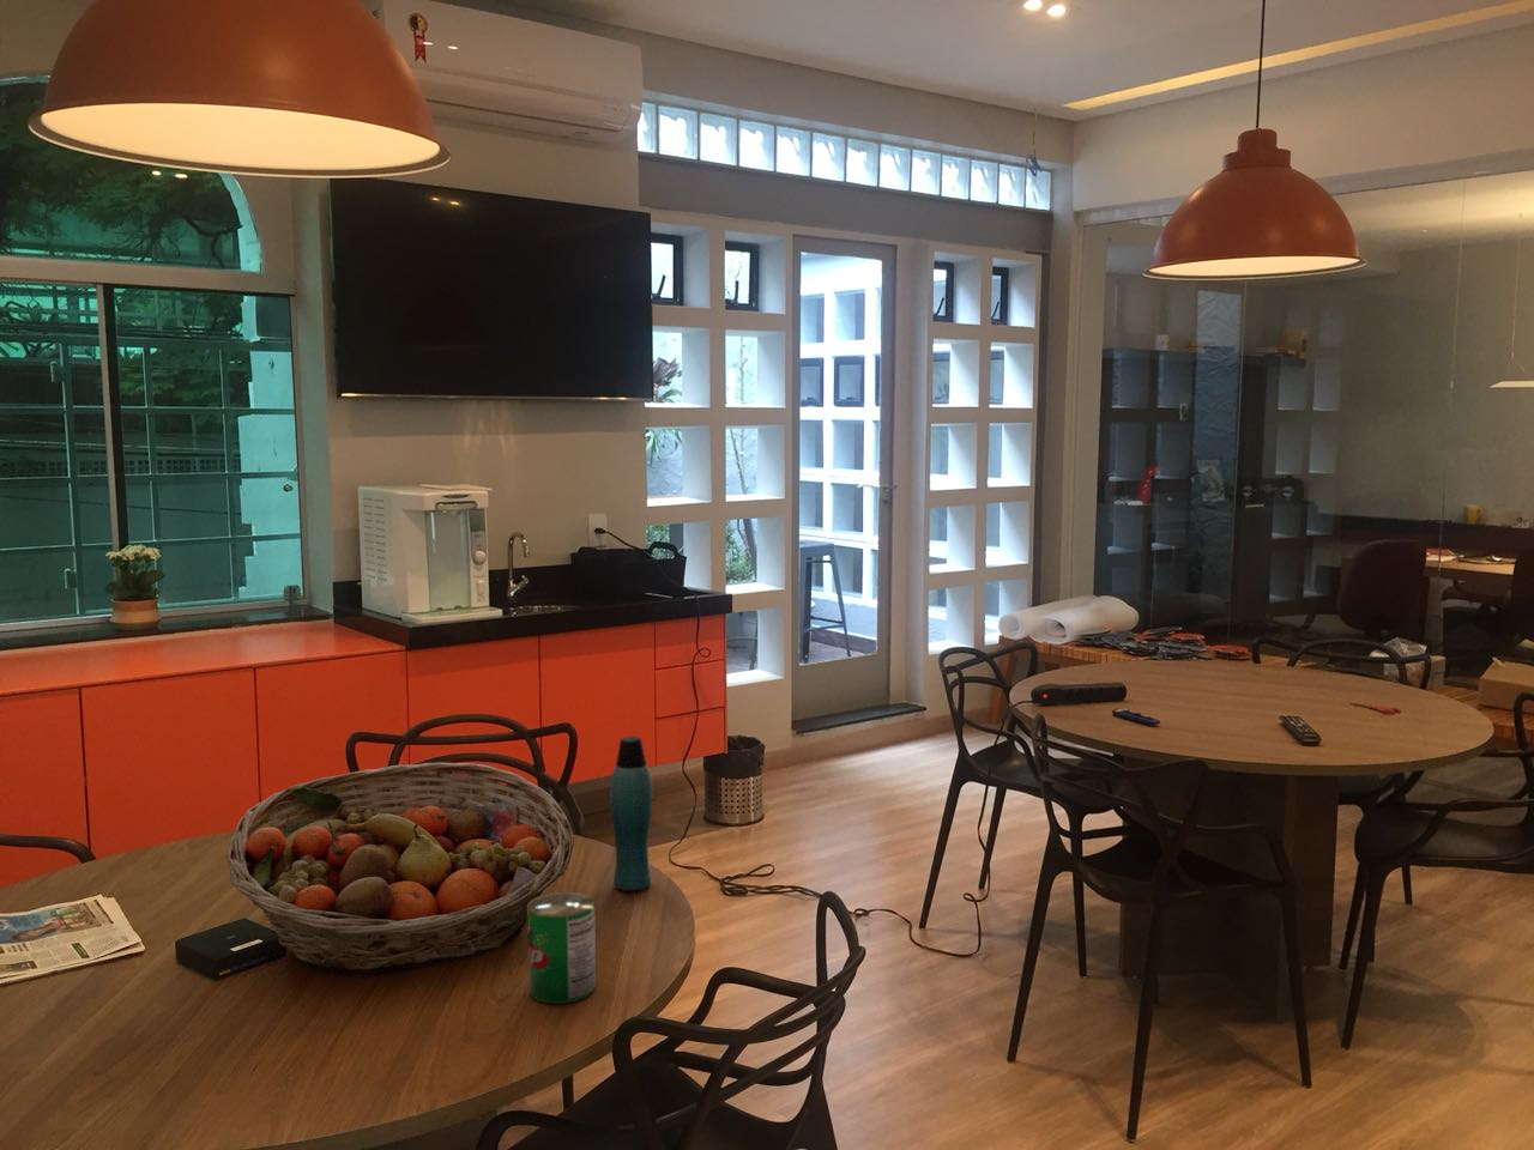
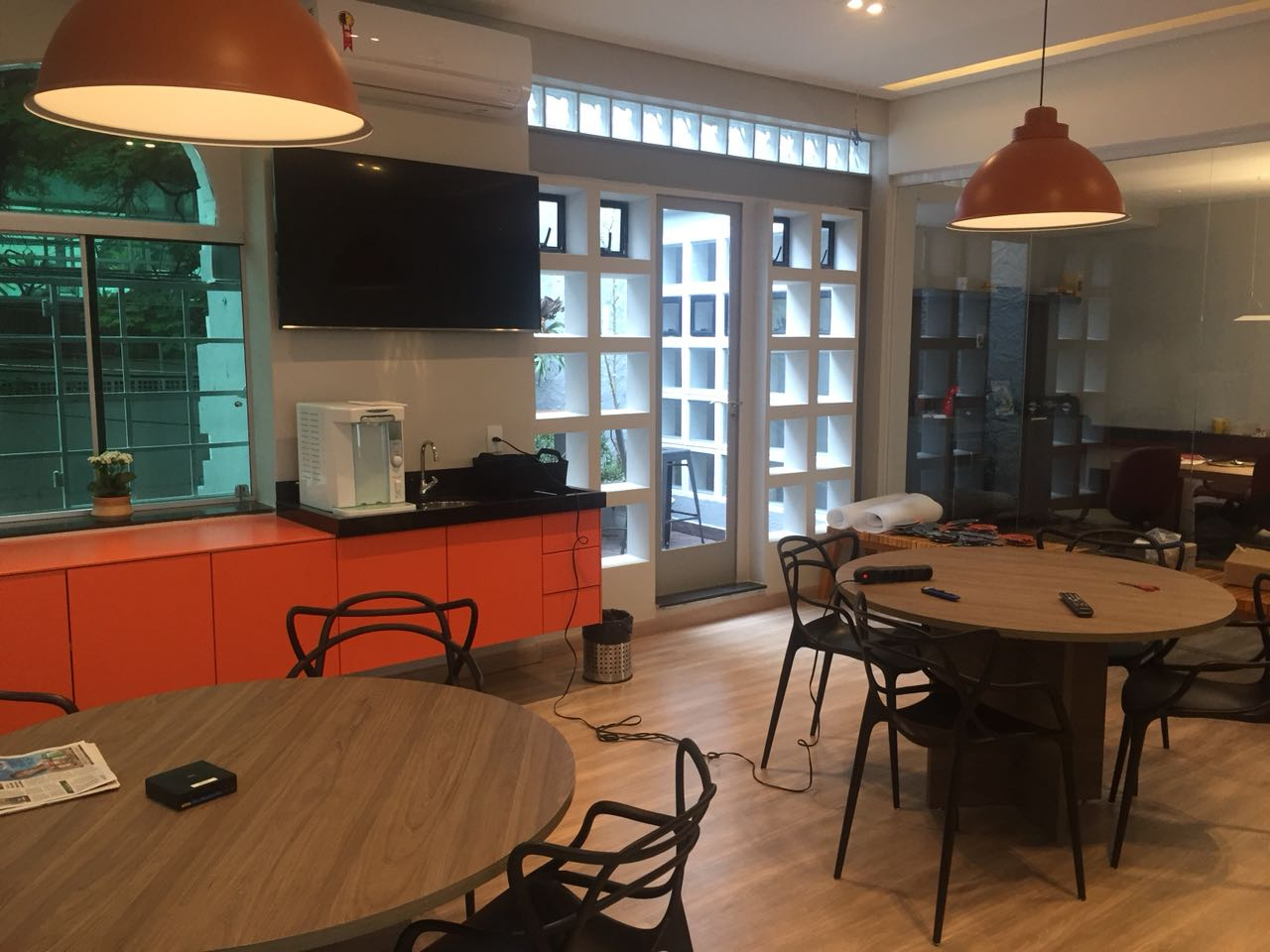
- bottle (631, 812)
- can (560, 946)
- fruit basket (406, 861)
